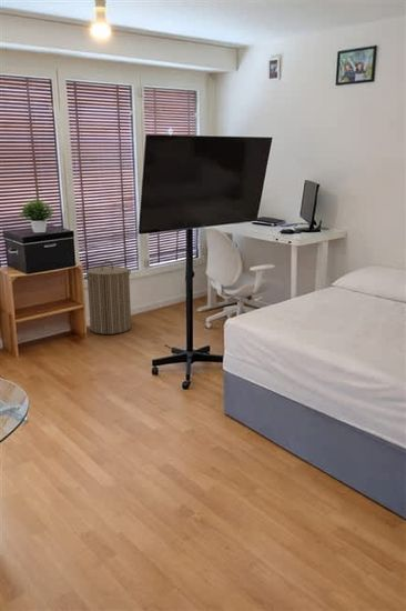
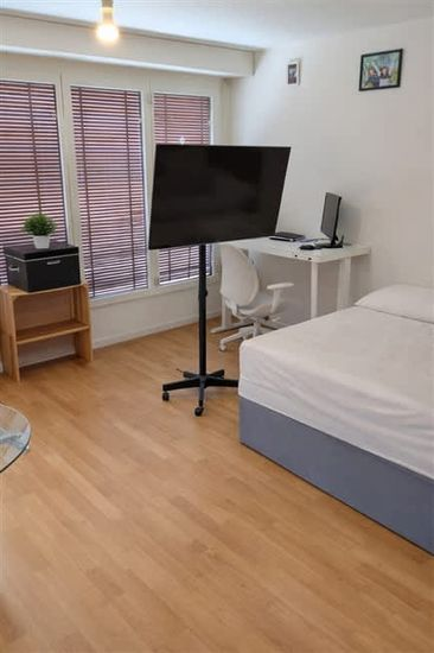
- laundry hamper (109, 294)
